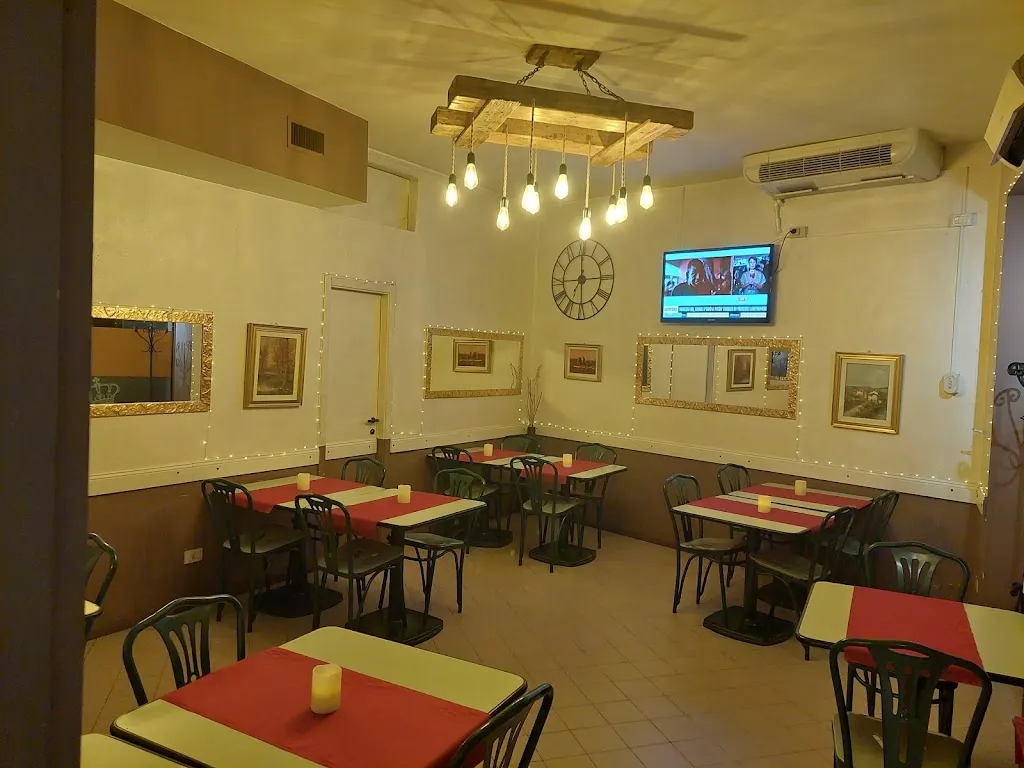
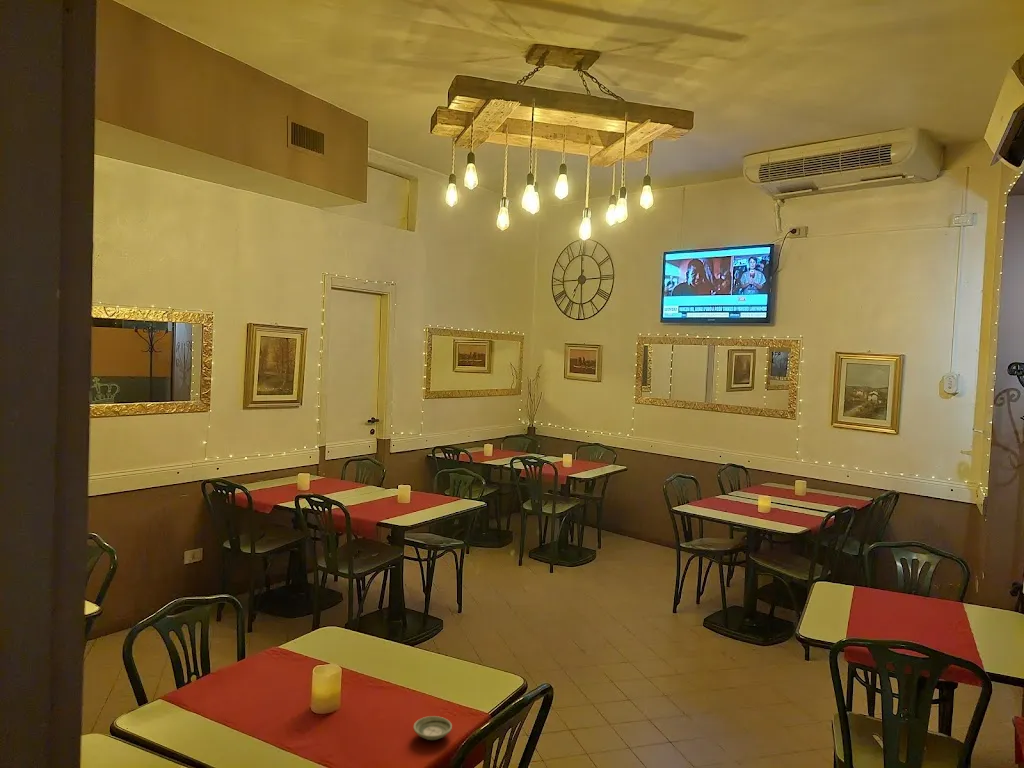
+ saucer (432, 730)
